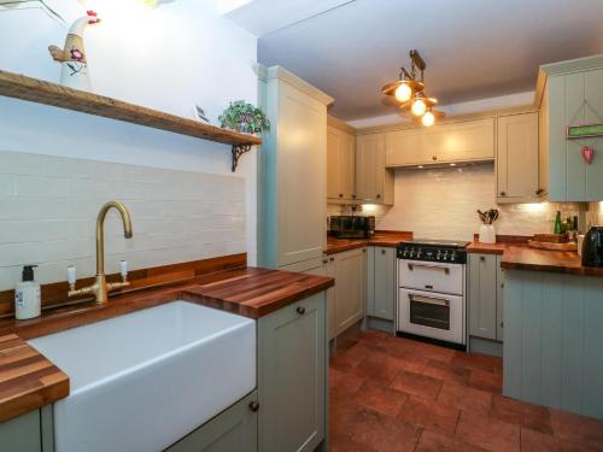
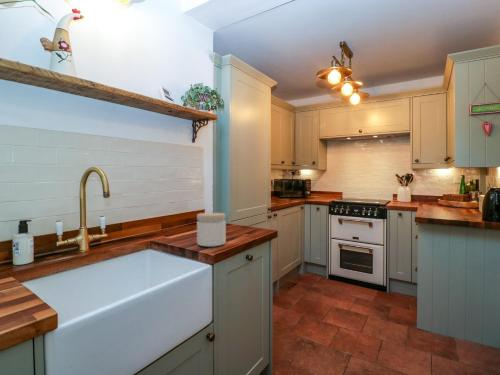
+ jar (211, 229)
